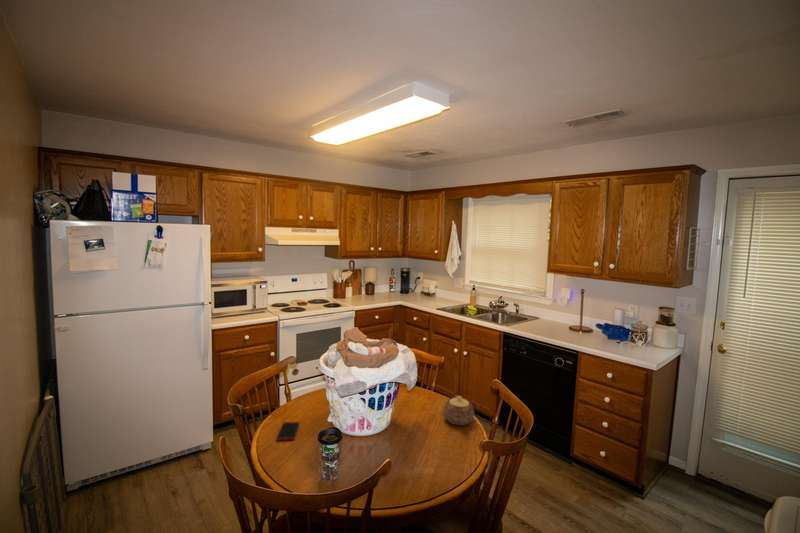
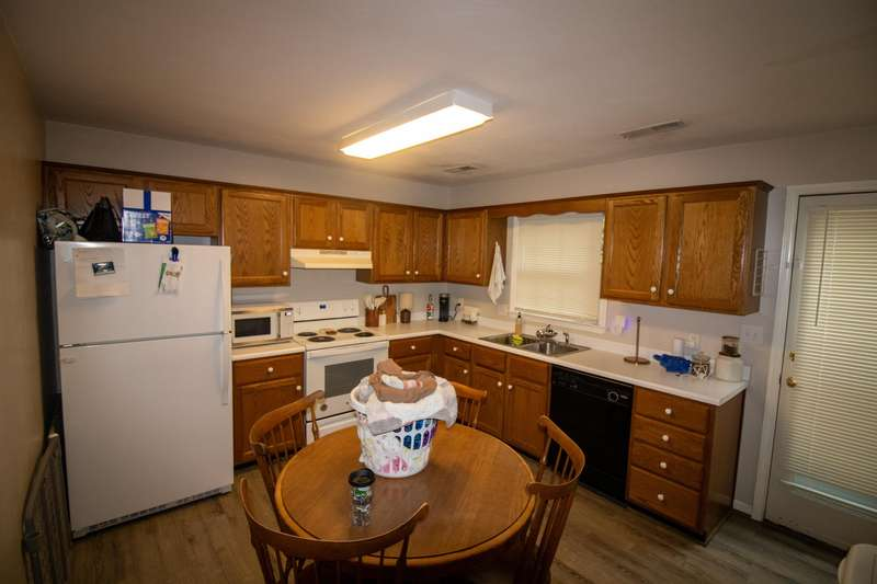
- cell phone (288, 431)
- teapot (459, 409)
